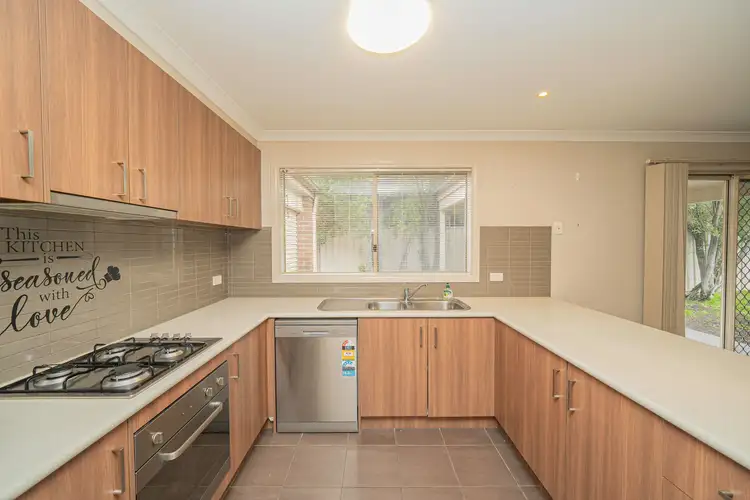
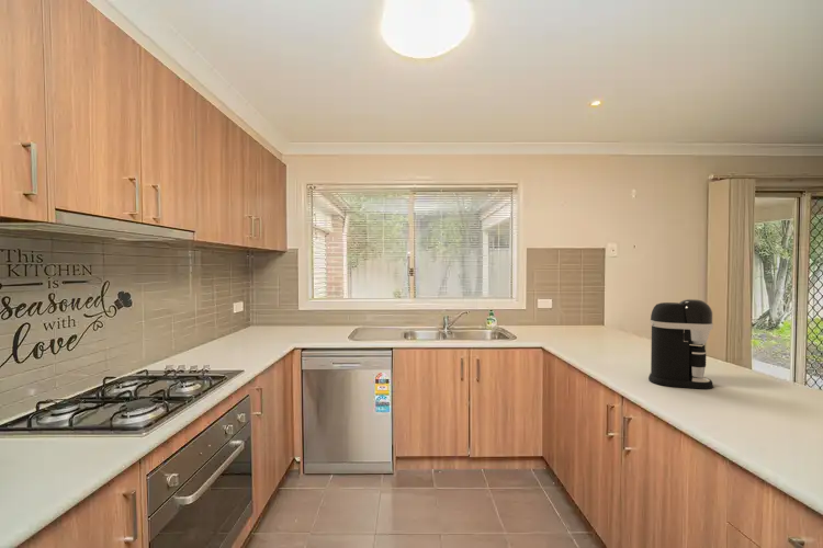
+ coffee maker (680, 341)
